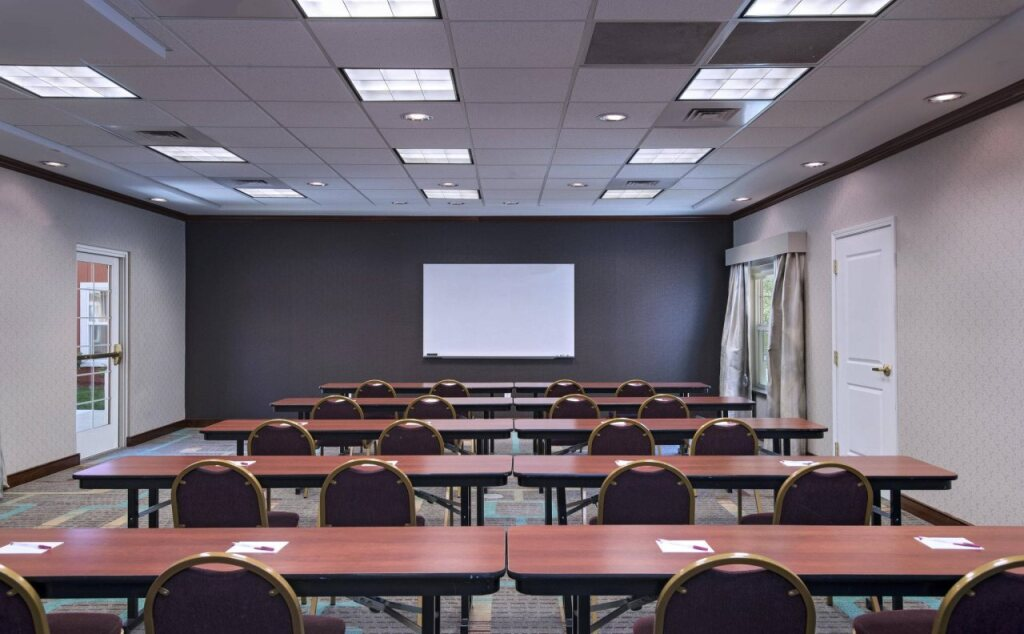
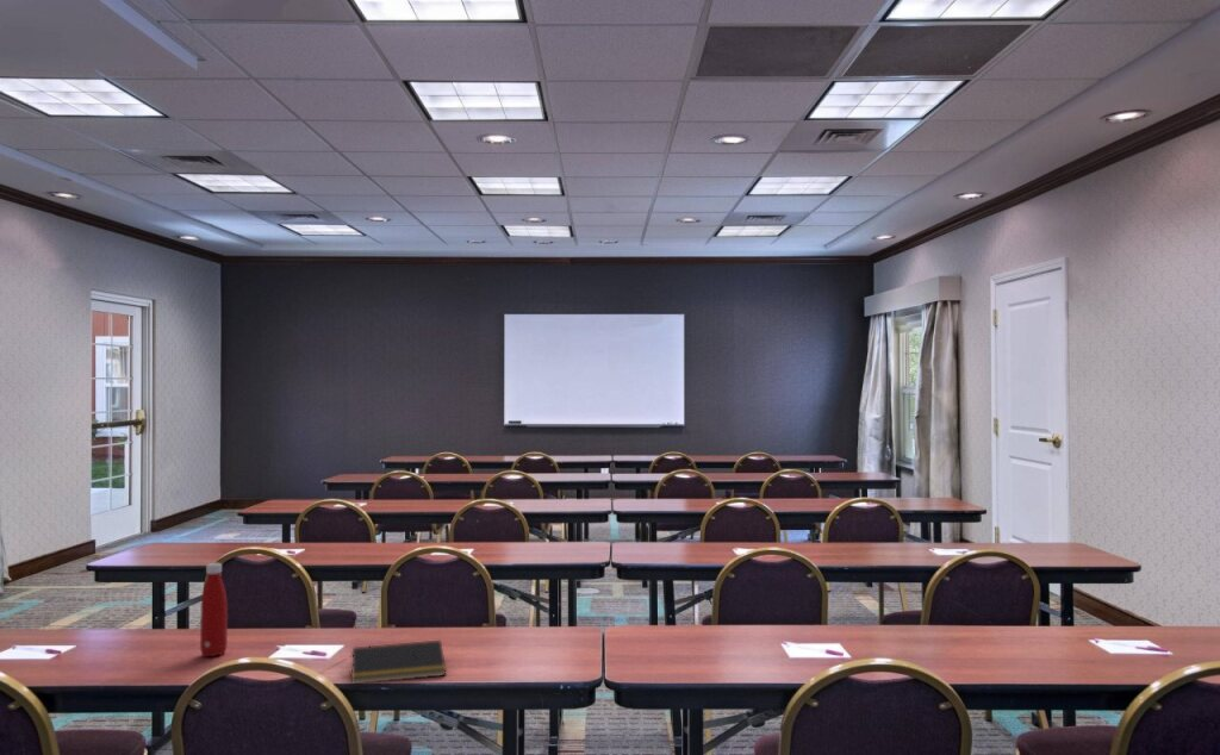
+ bottle (213, 609)
+ notepad (398, 661)
